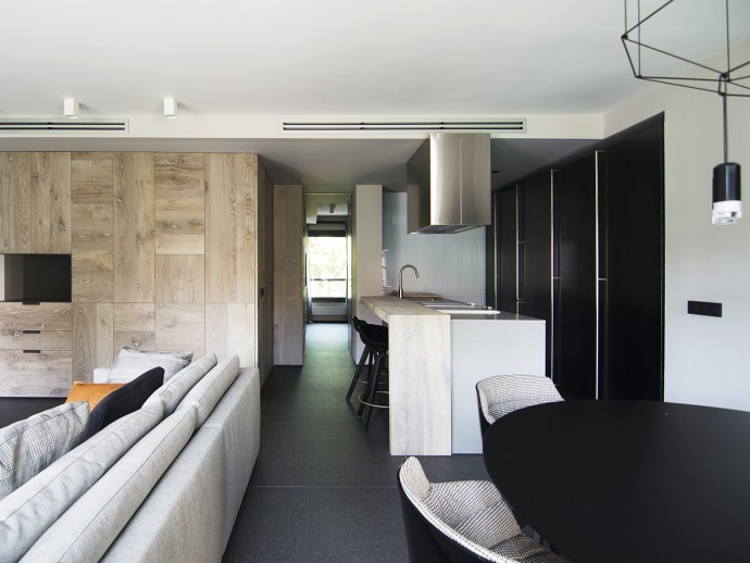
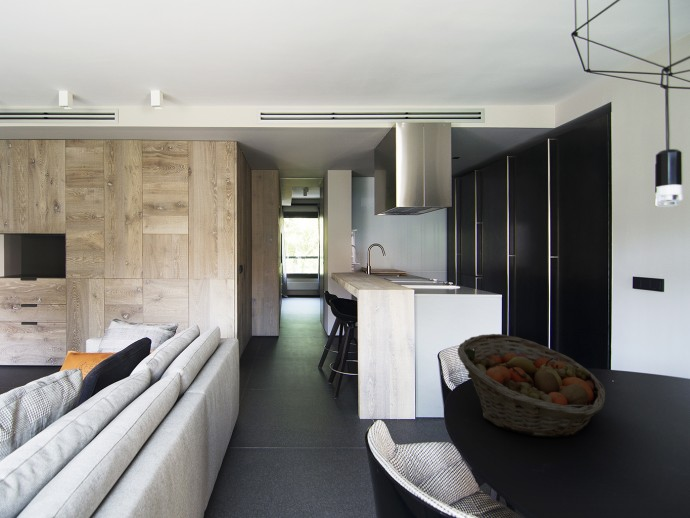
+ fruit basket (528, 379)
